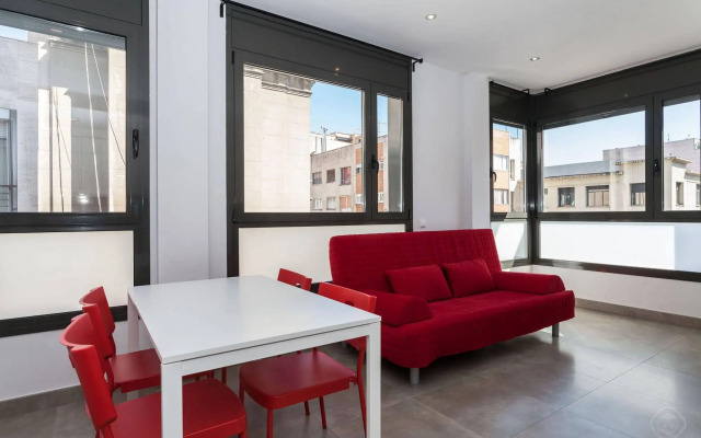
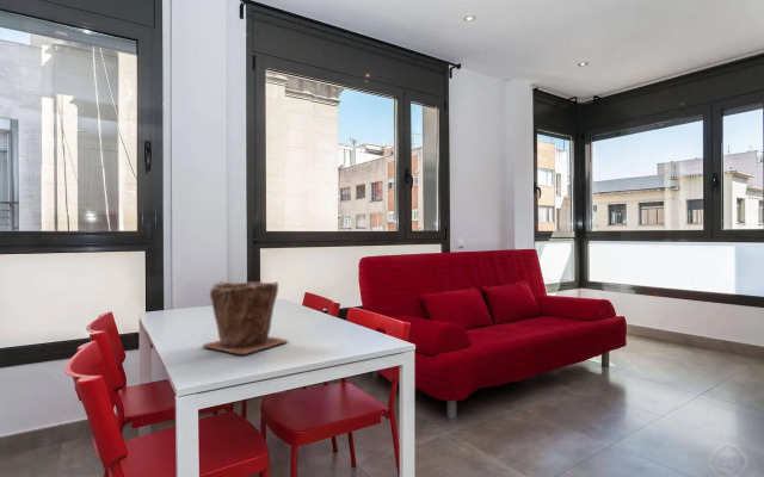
+ plant pot (246, 312)
